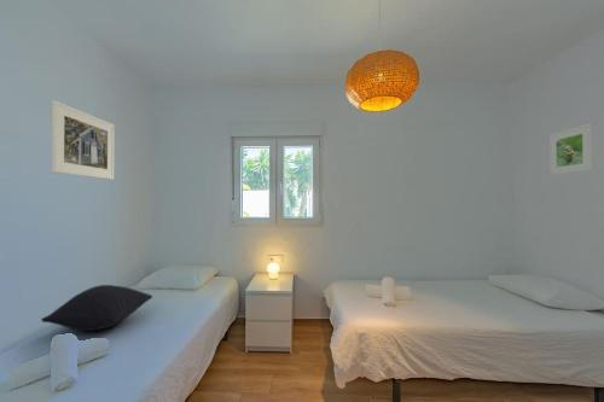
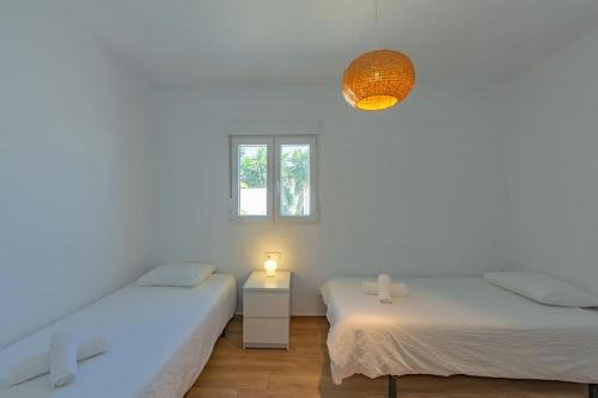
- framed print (569, 151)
- pillow (103, 307)
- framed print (87, 145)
